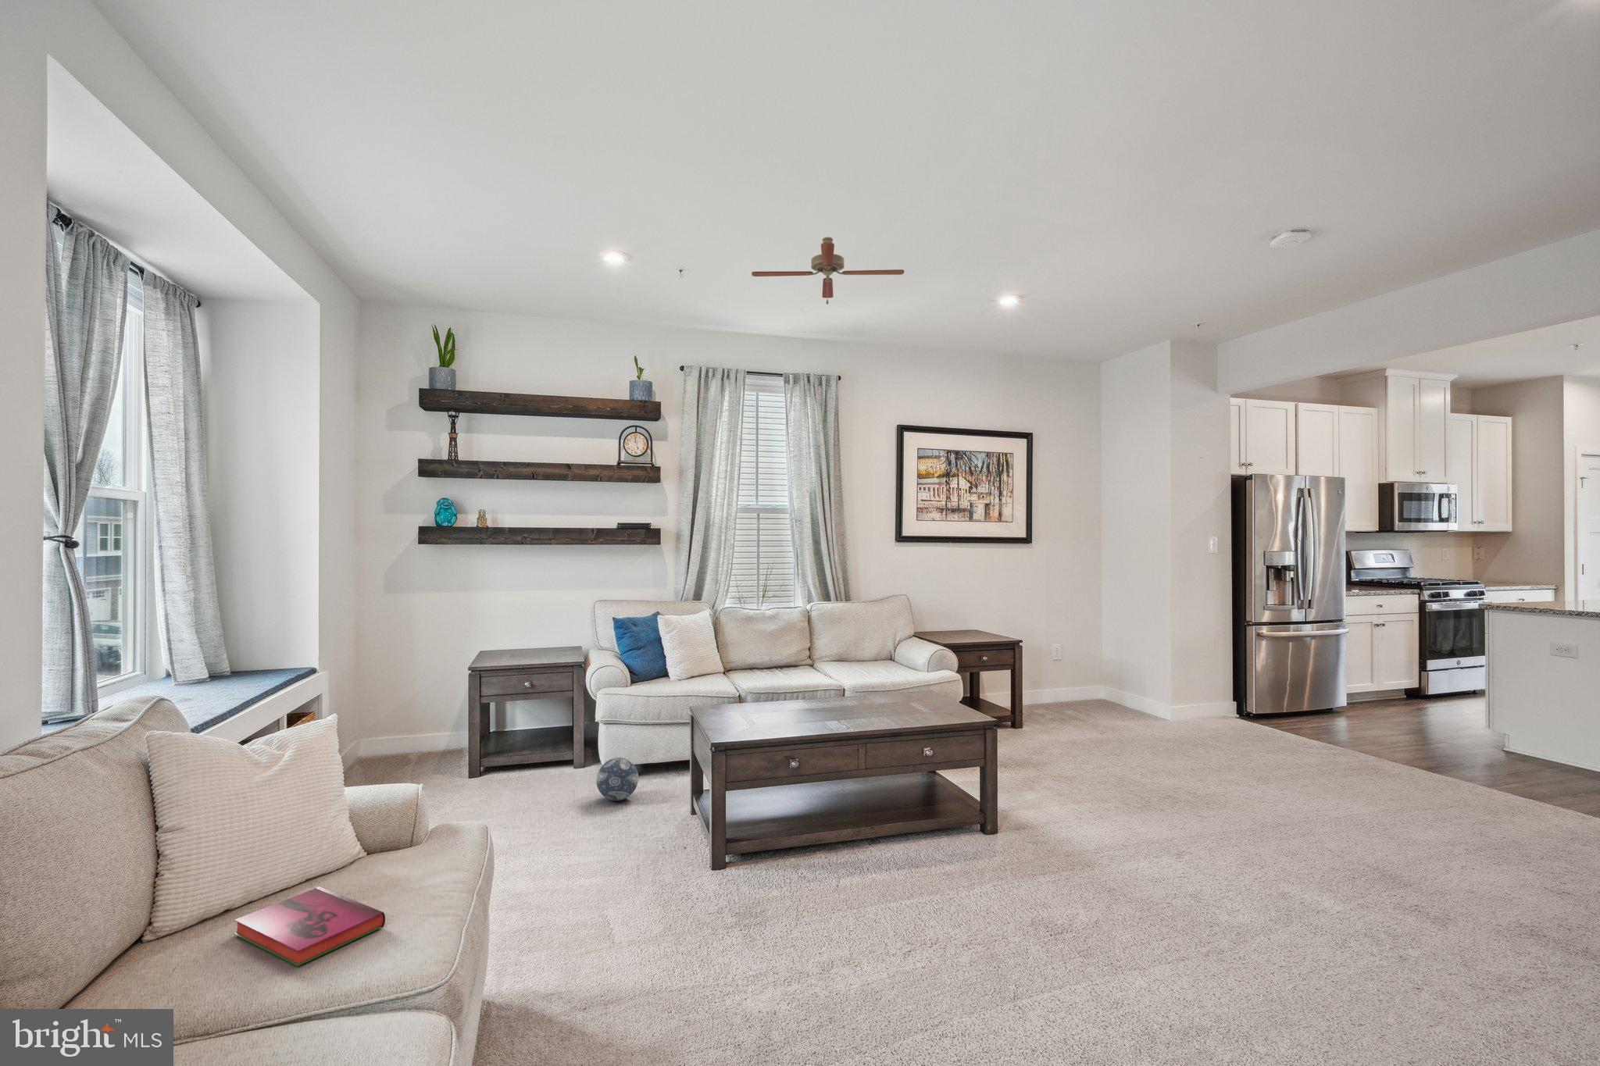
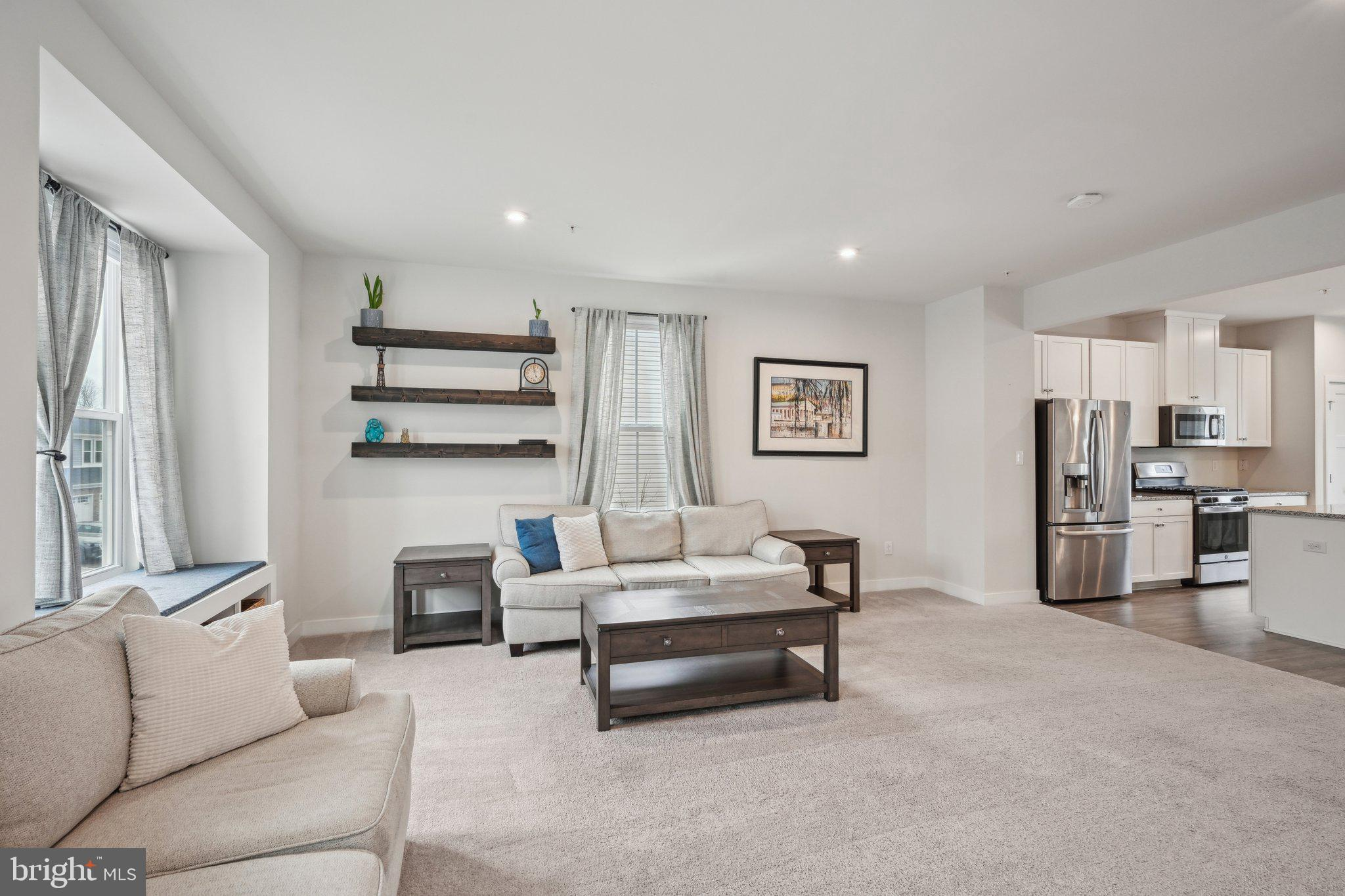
- decorative ball (617, 778)
- hardback book (310, 922)
- ceiling fan (827, 272)
